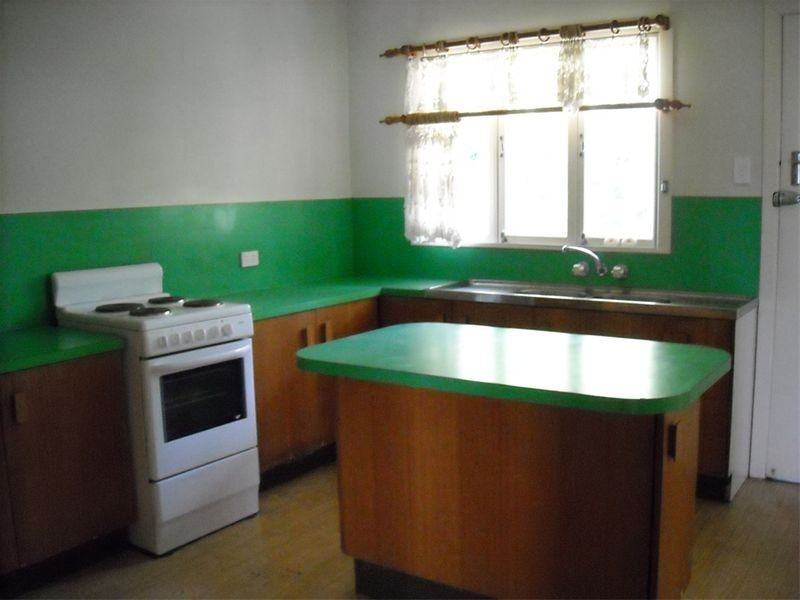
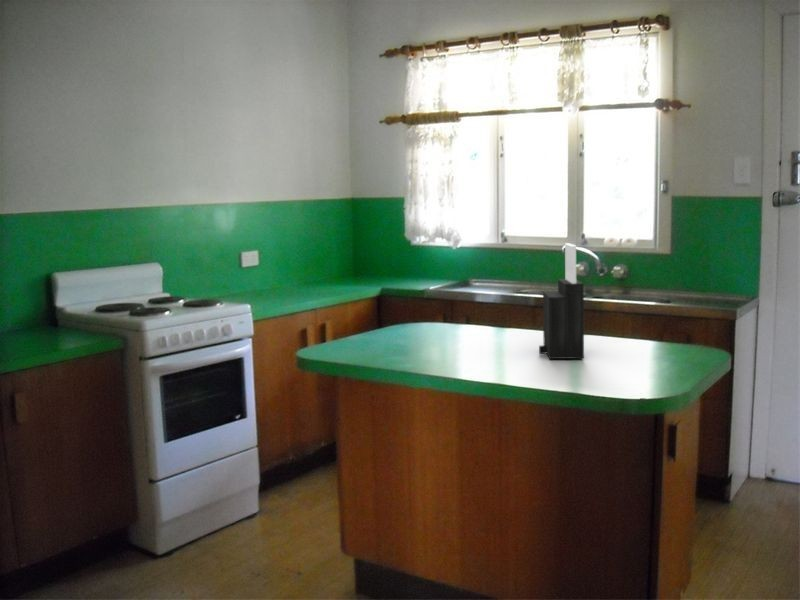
+ knife block (559, 299)
